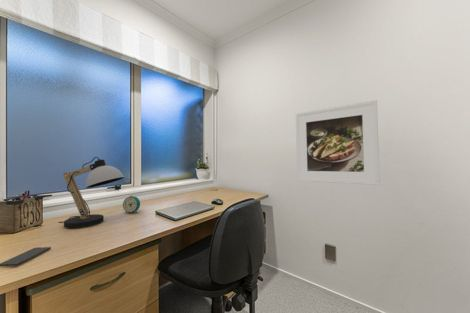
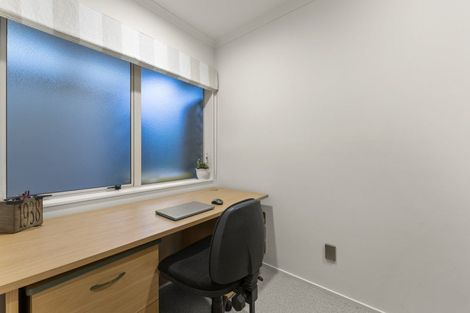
- desk lamp (89, 187)
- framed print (332, 145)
- smartphone (26, 255)
- alarm clock (132, 203)
